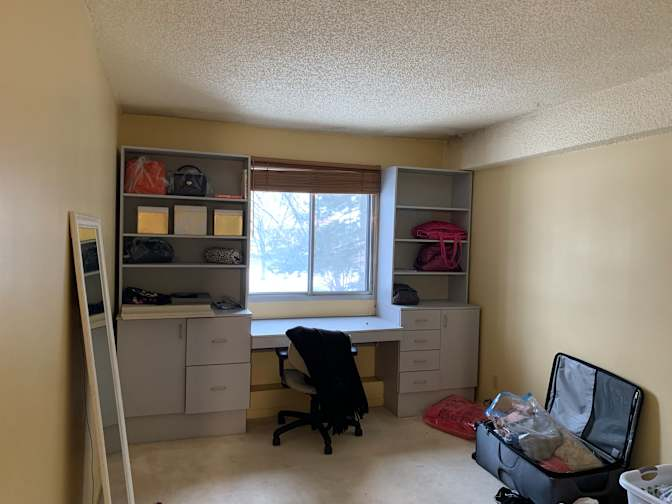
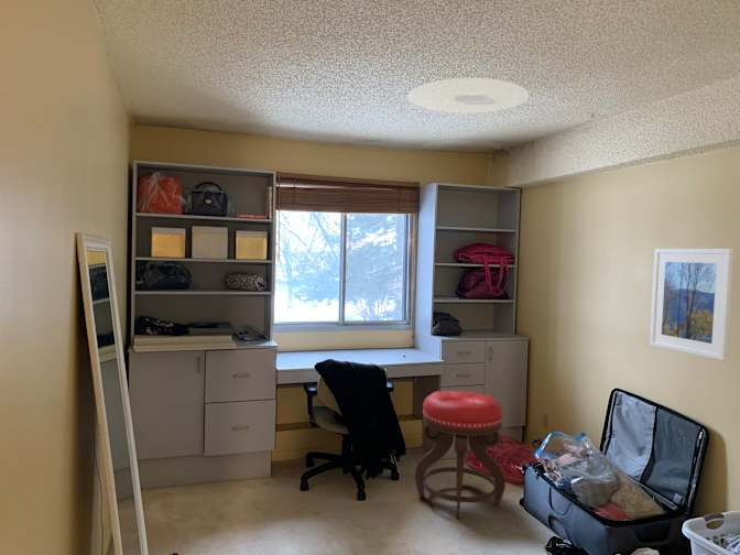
+ ceiling light (467, 91)
+ stool (460, 448)
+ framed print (688, 301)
